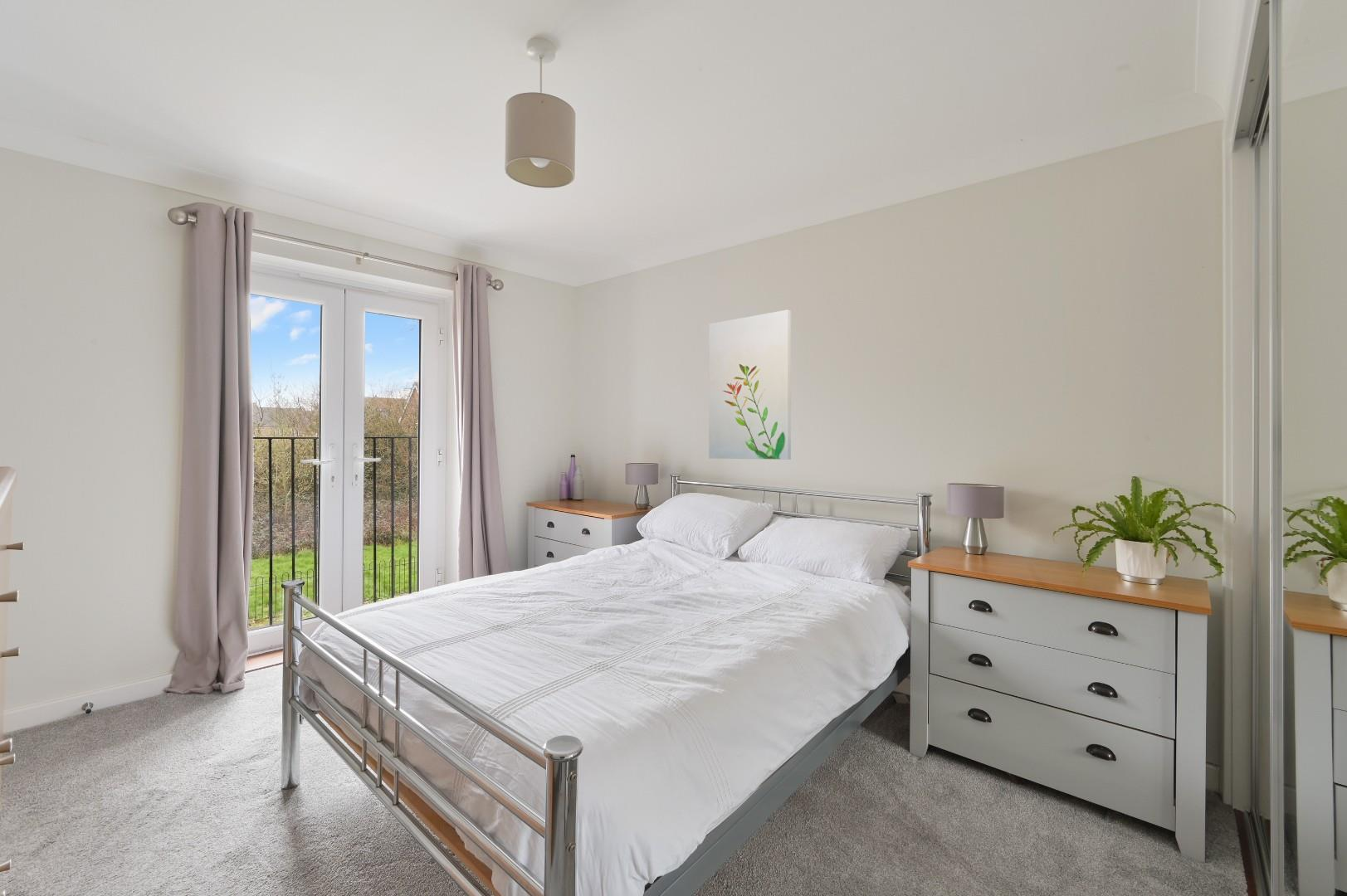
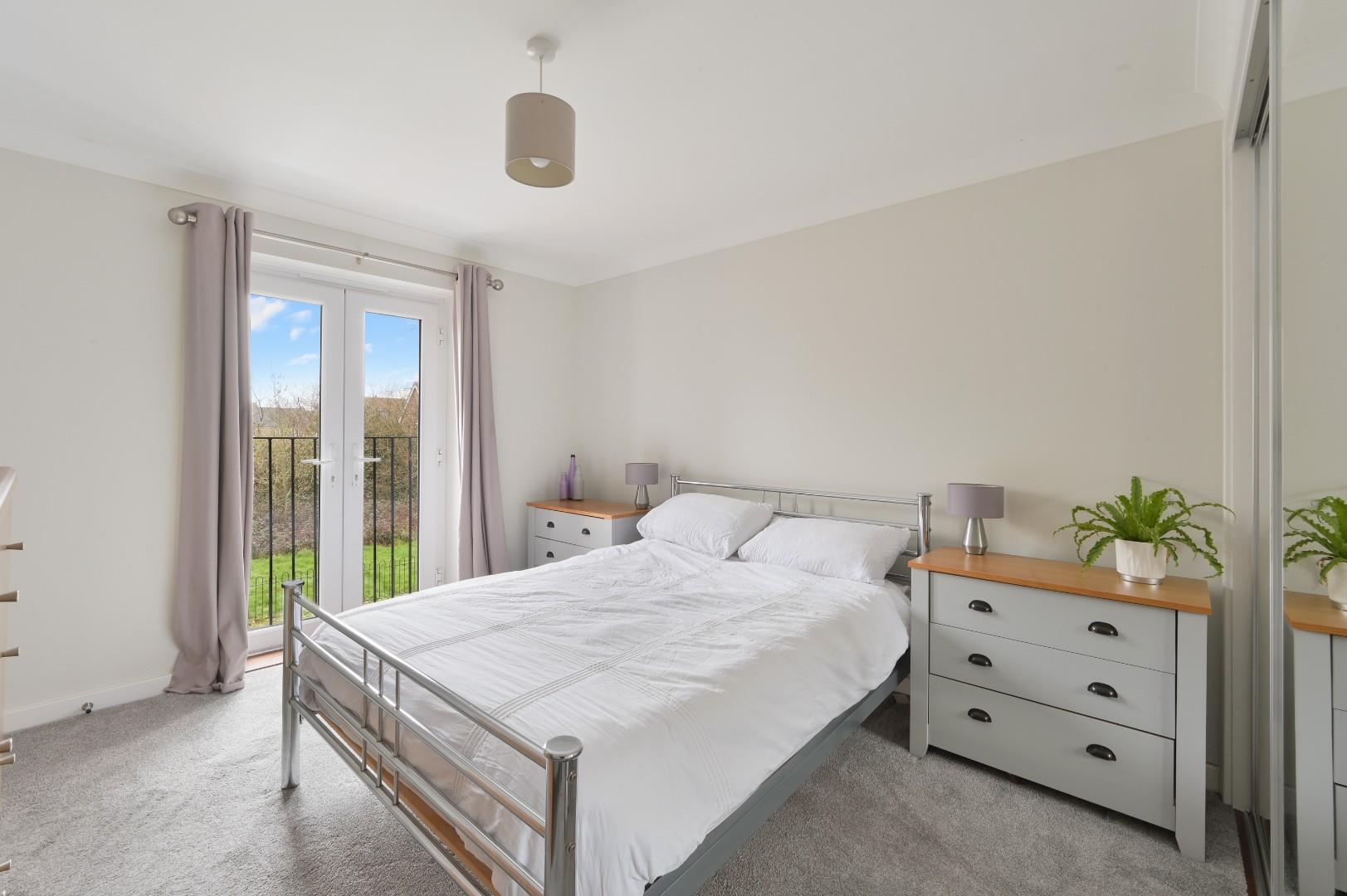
- wall art (748, 387)
